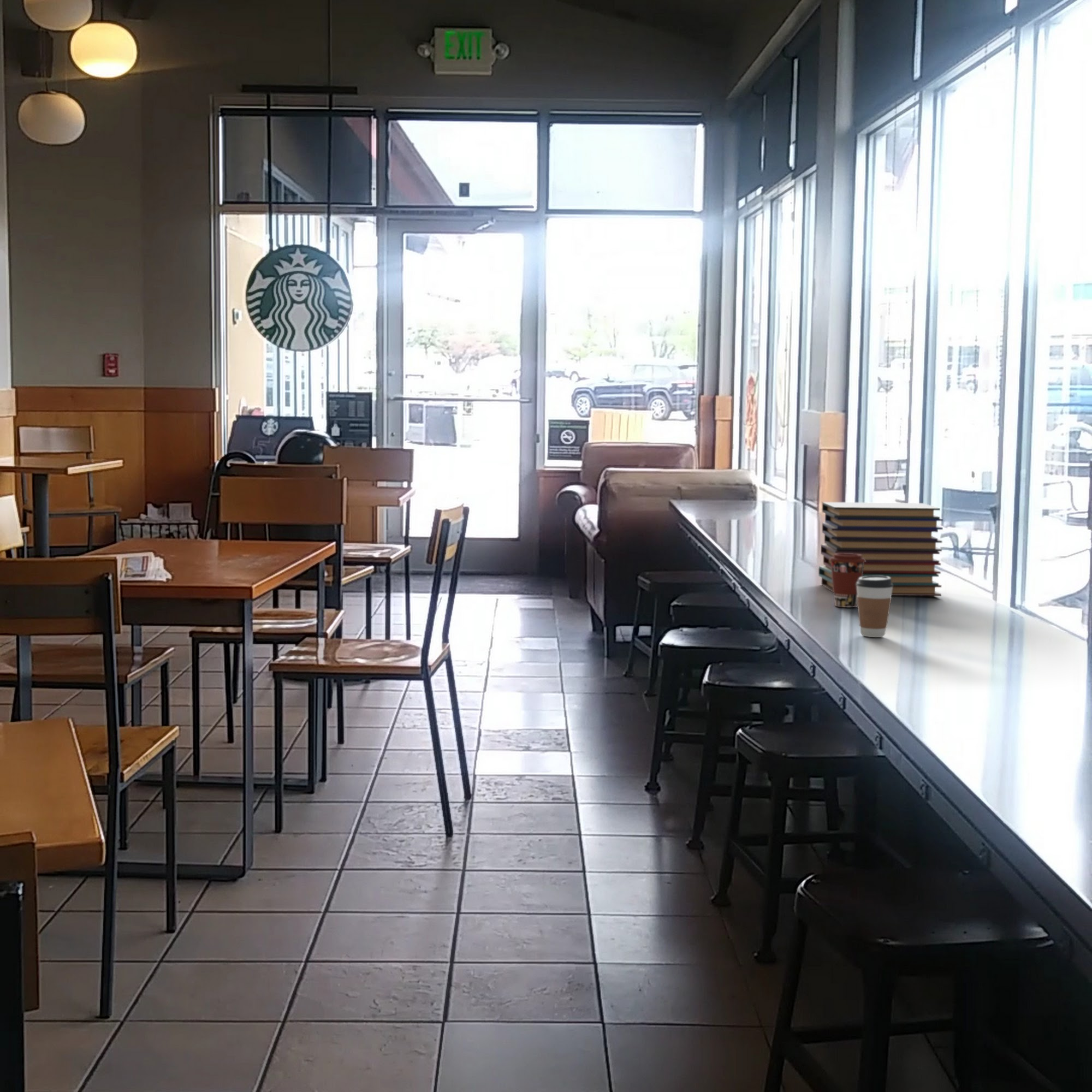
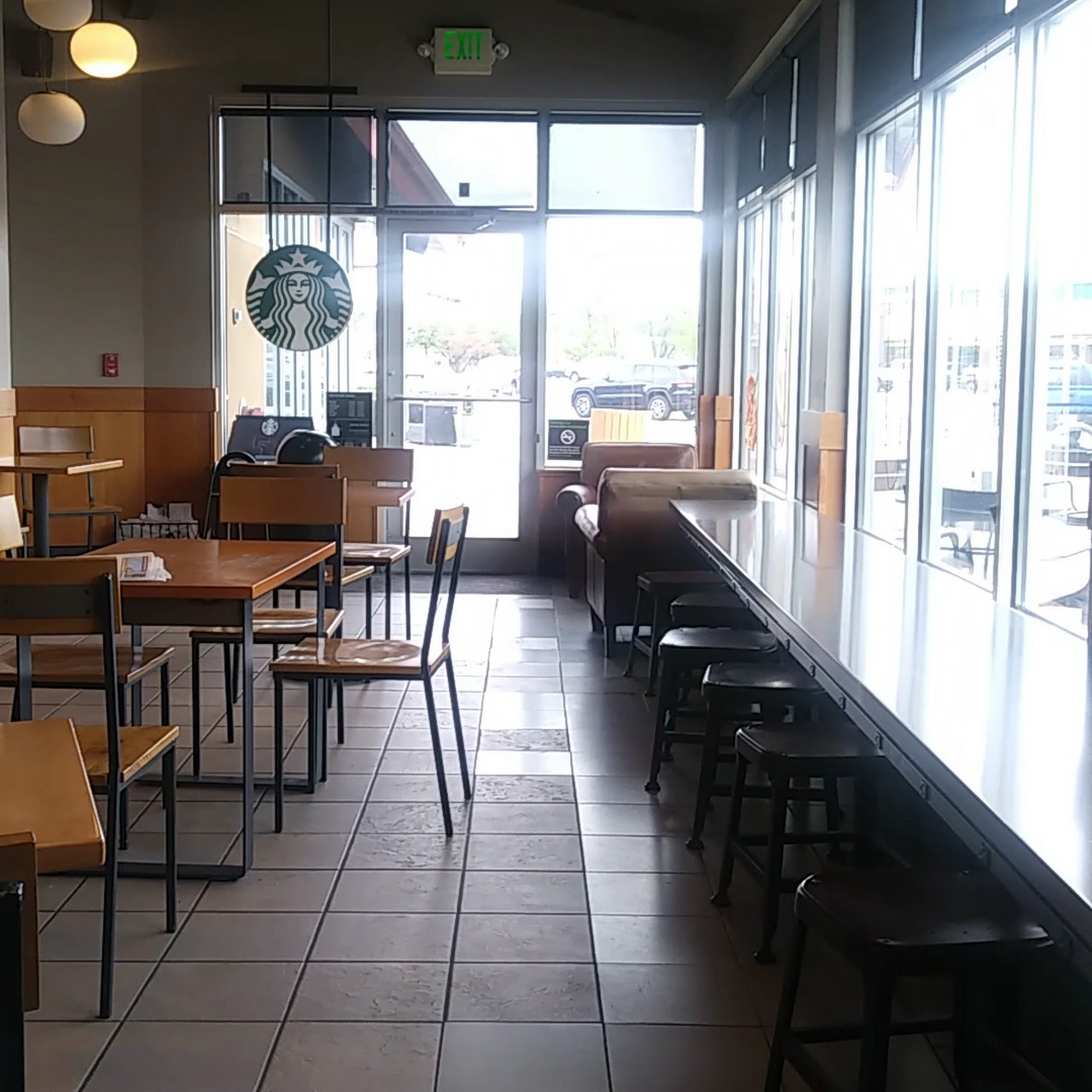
- coffee cup (847, 580)
- book stack (879, 548)
- coffee cup (874, 606)
